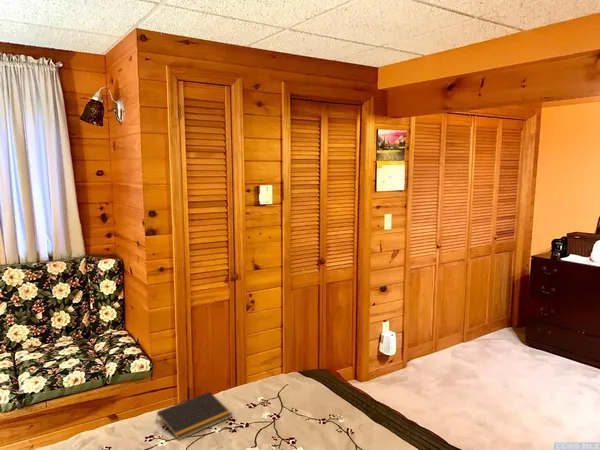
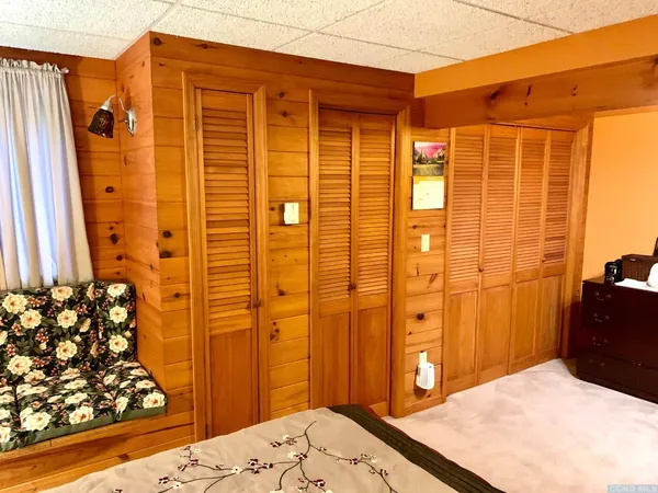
- notepad (195, 414)
